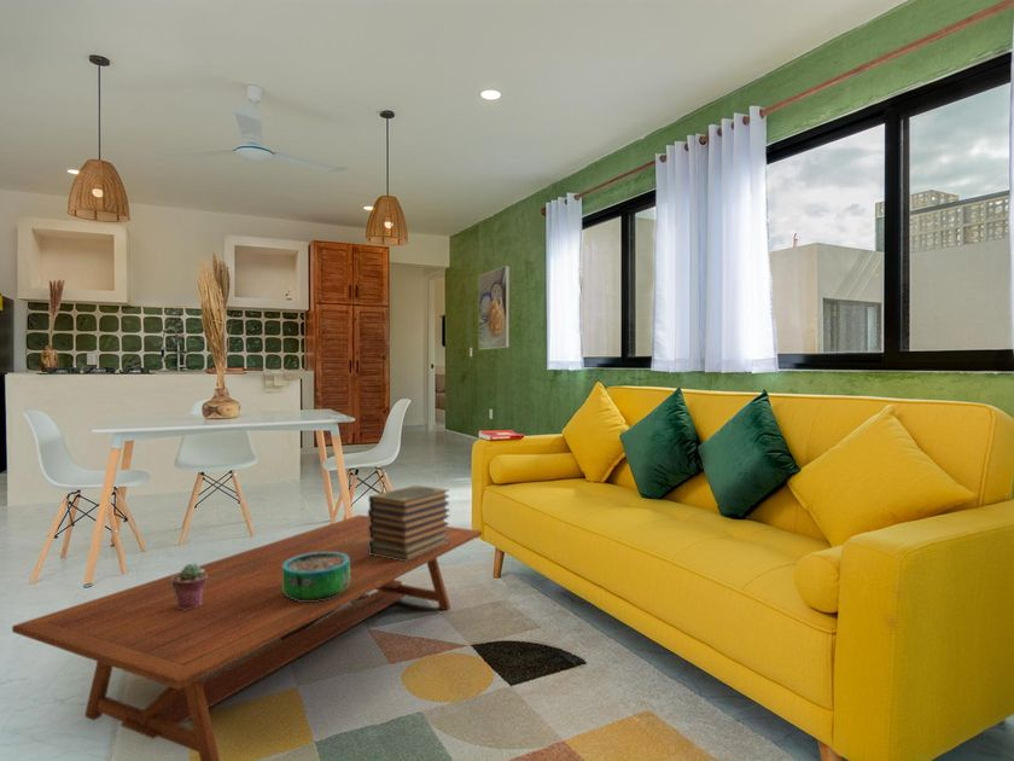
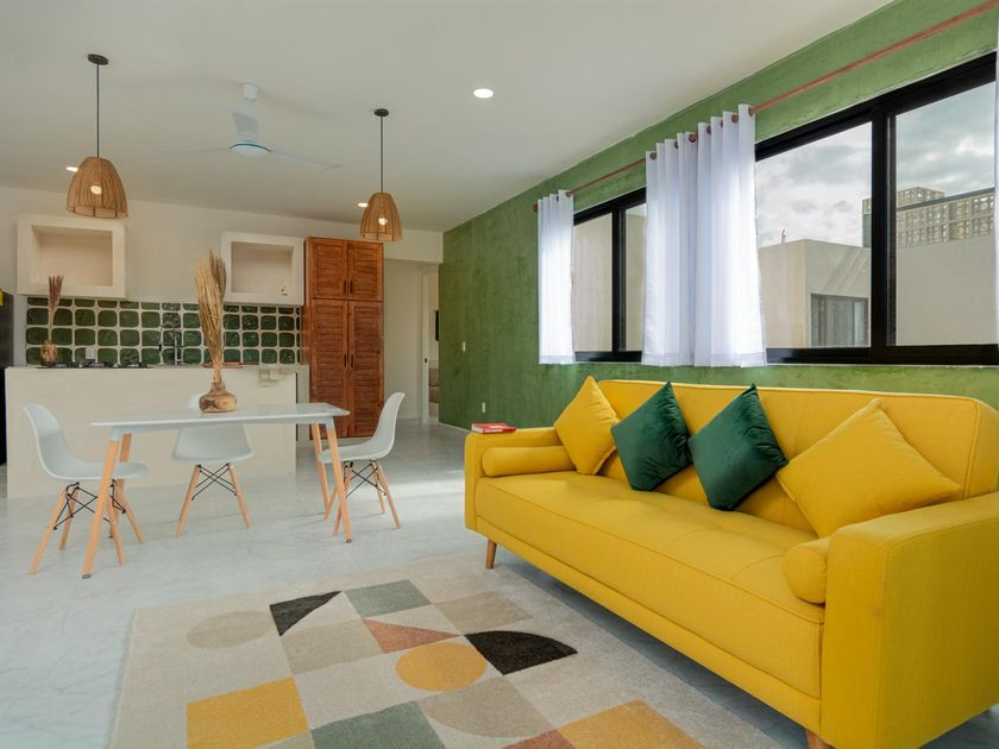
- decorative bowl (316, 575)
- book stack (409, 519)
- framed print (493, 309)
- potted succulent (190, 583)
- coffee table (302, 609)
